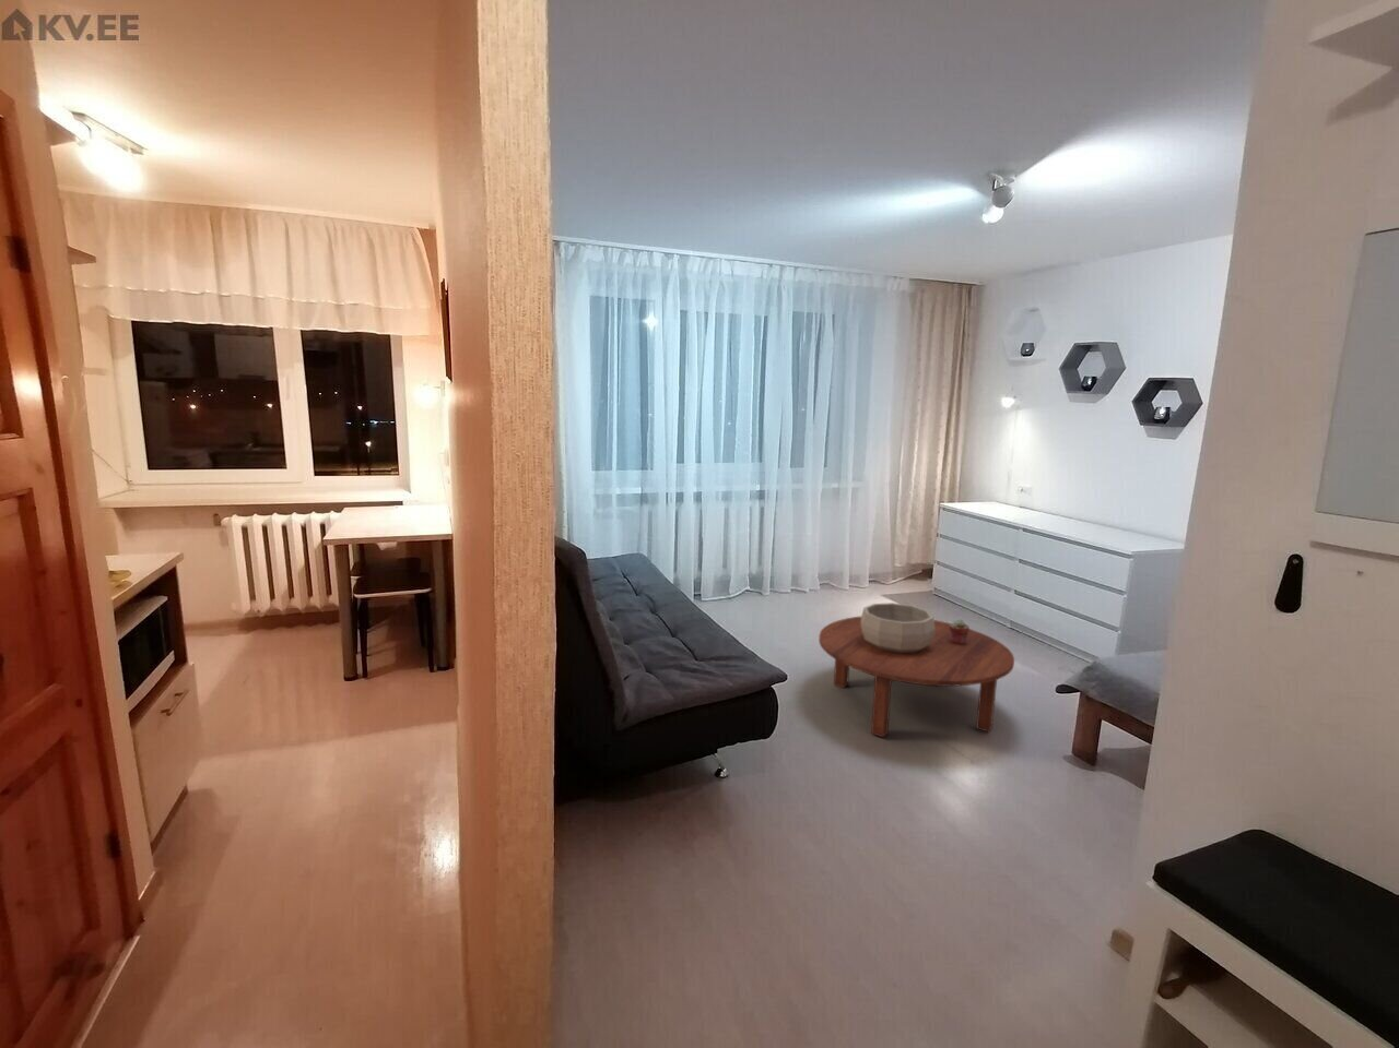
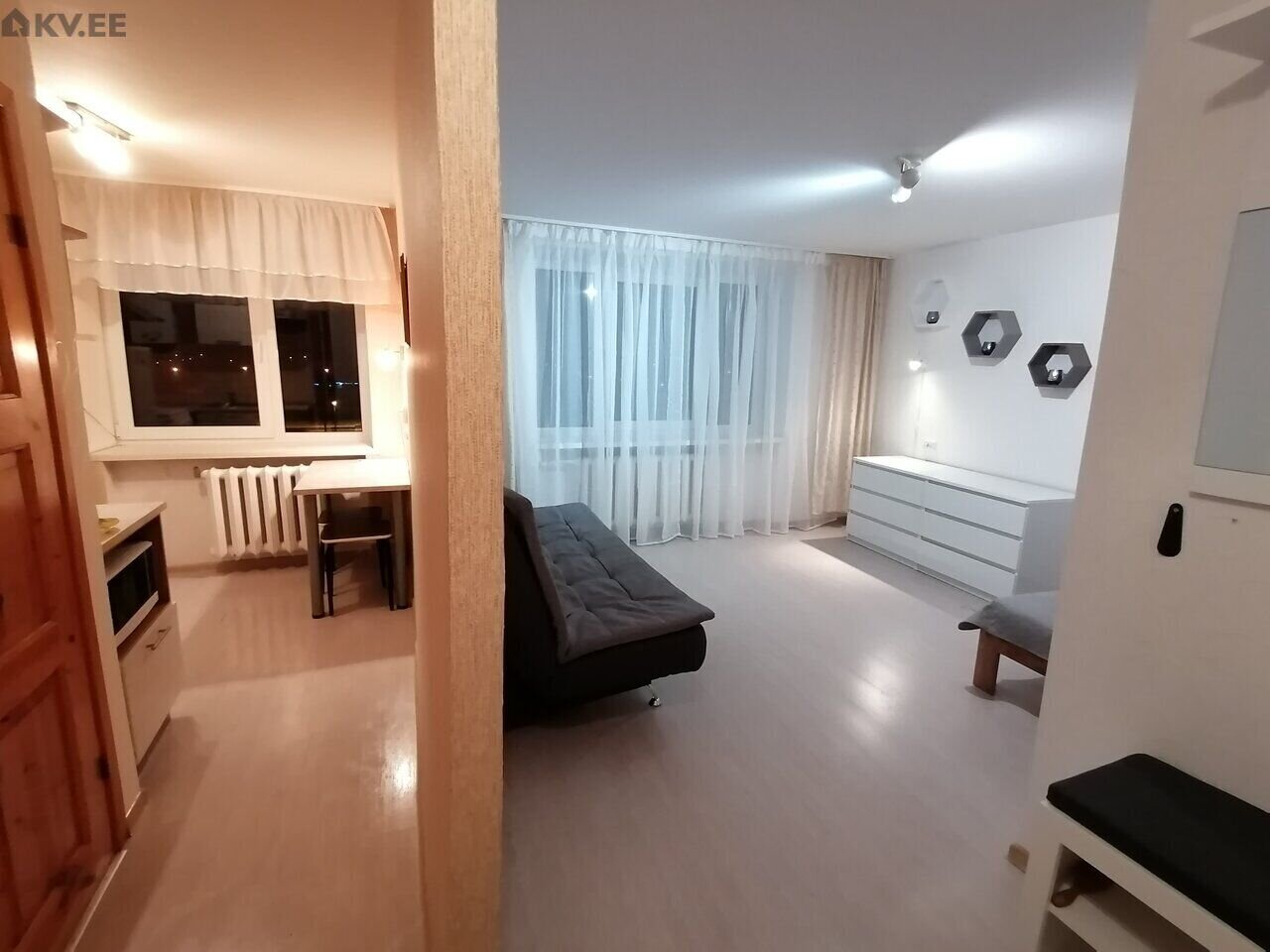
- coffee table (910, 675)
- decorative bowl (897, 627)
- potted succulent (958, 630)
